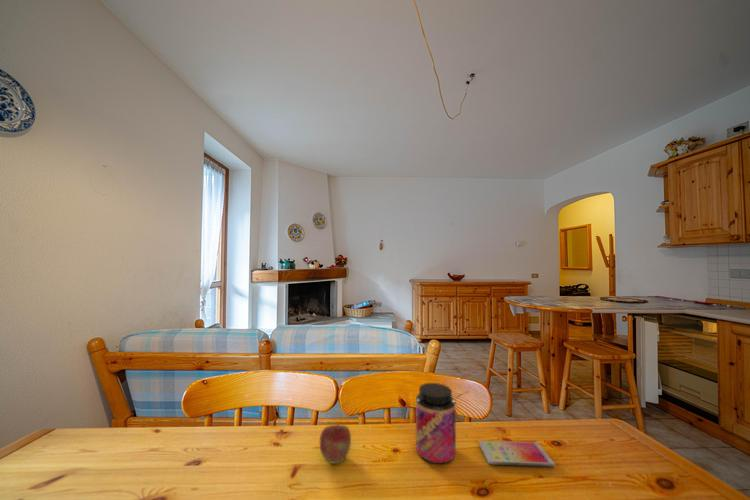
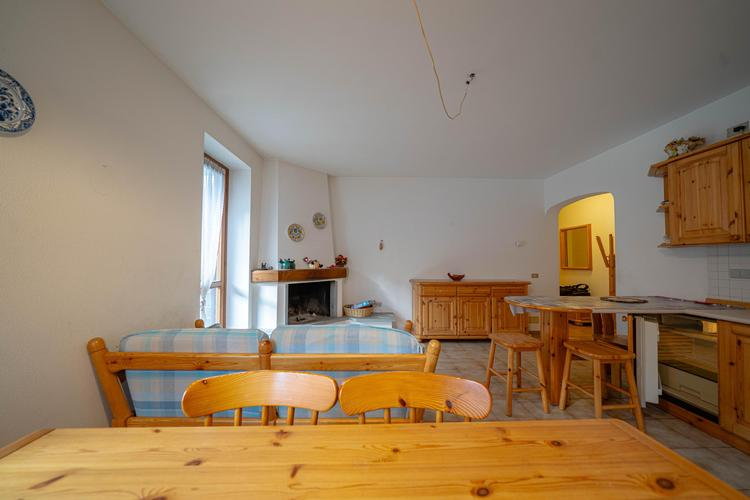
- jar (435, 420)
- smartphone (514, 453)
- fruit (335, 441)
